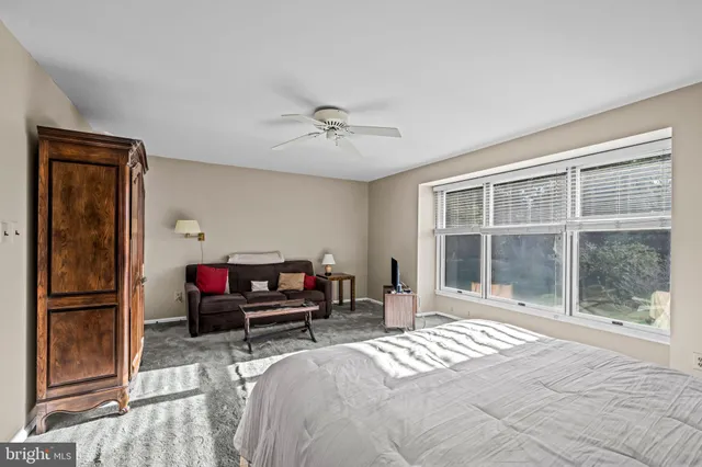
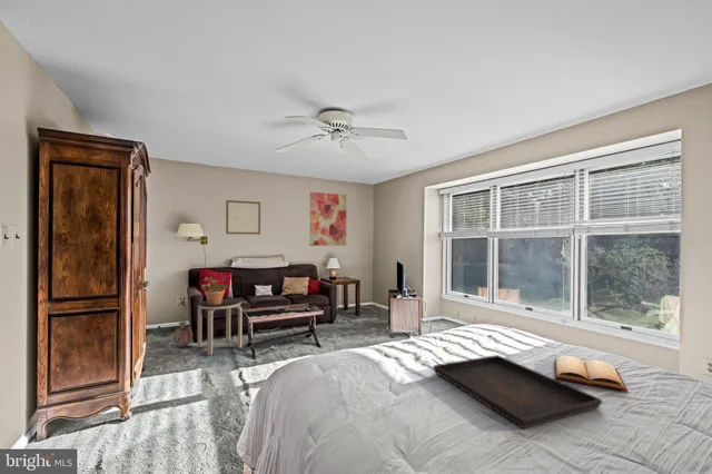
+ wall art (328, 219)
+ side table (226, 325)
+ potted plant (212, 290)
+ serving tray (507, 384)
+ vase (182, 334)
+ bible (586, 371)
+ wall art (241, 217)
